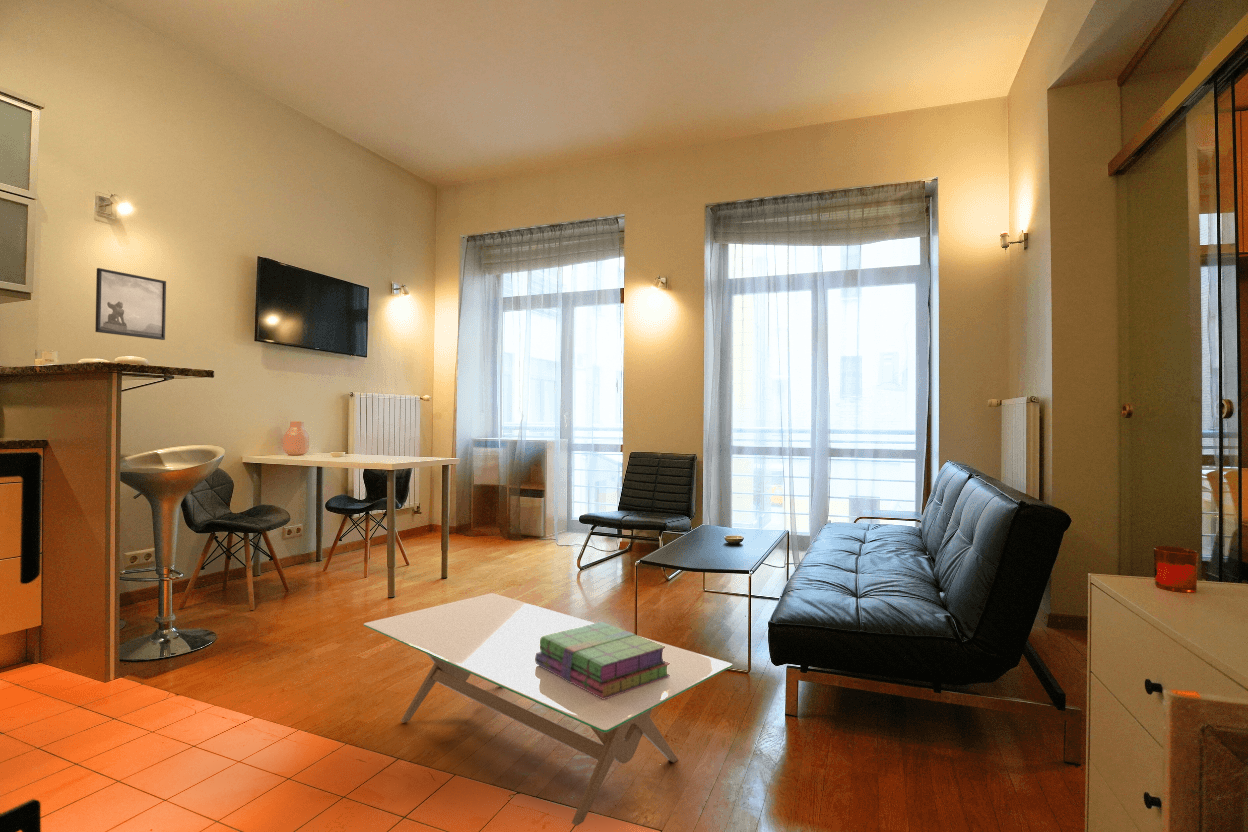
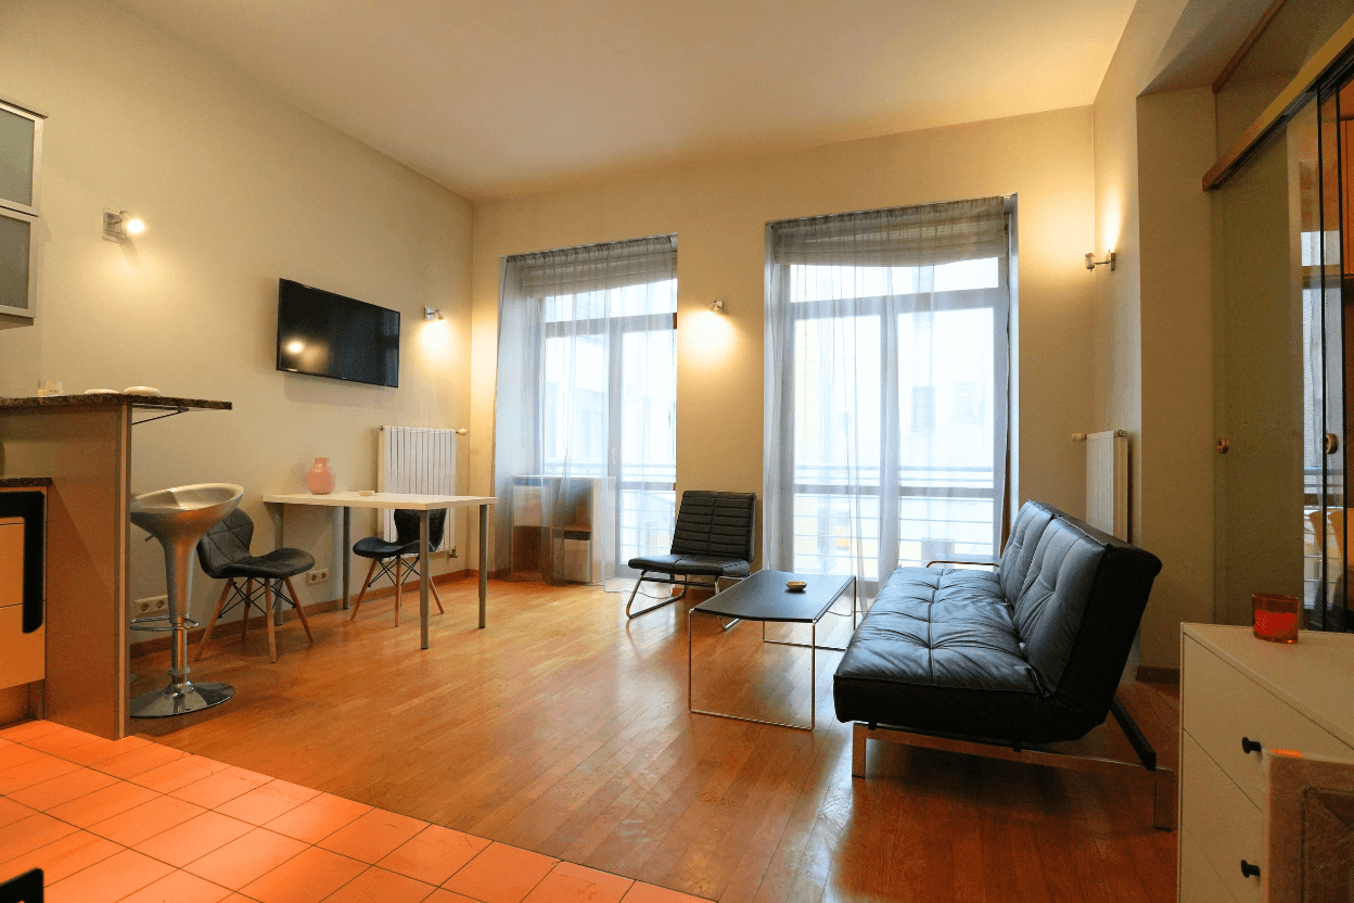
- stack of books (601, 655)
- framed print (132, 305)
- coffee table (532, 690)
